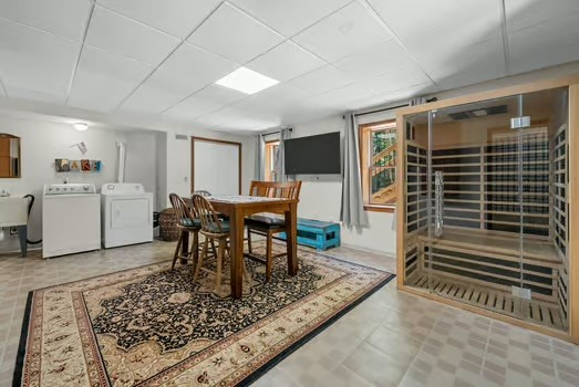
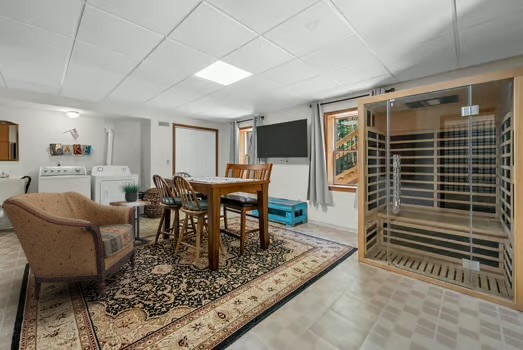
+ side table (134, 222)
+ potted plant (131, 188)
+ armchair (76, 238)
